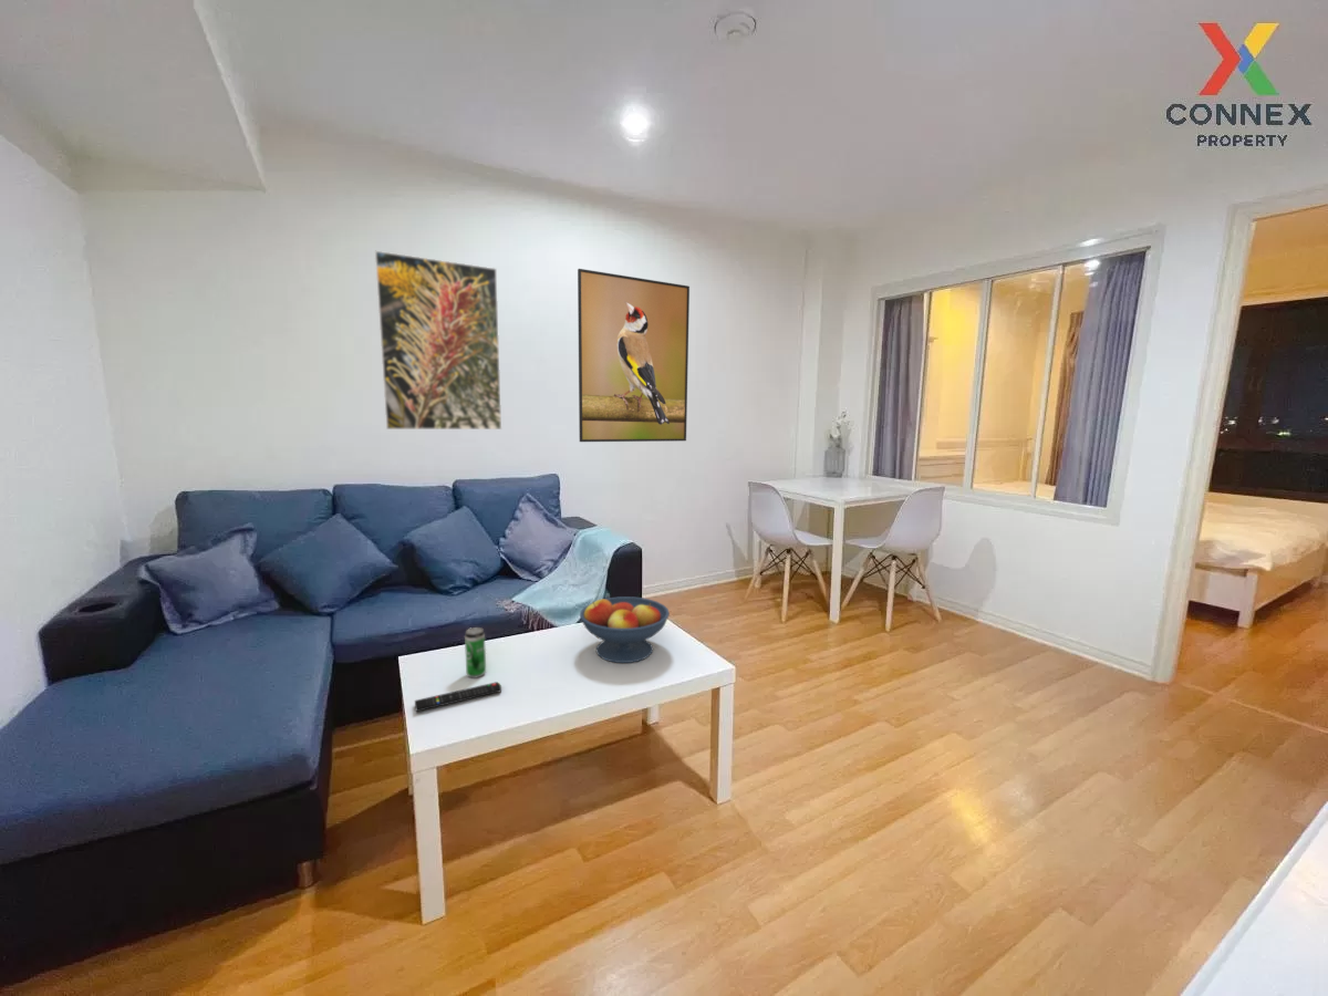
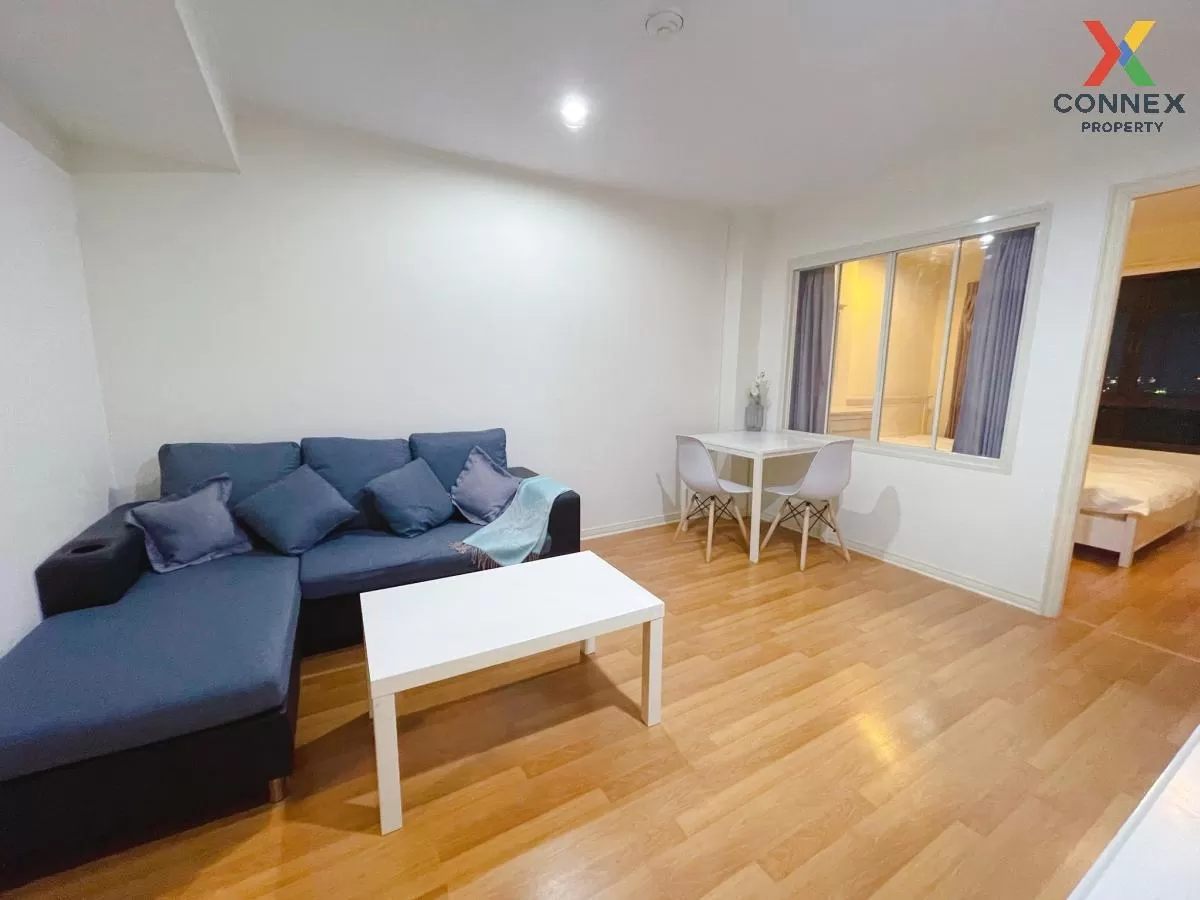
- remote control (459, 696)
- beverage can (475, 652)
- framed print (443, 346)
- fruit bowl (624, 624)
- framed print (635, 361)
